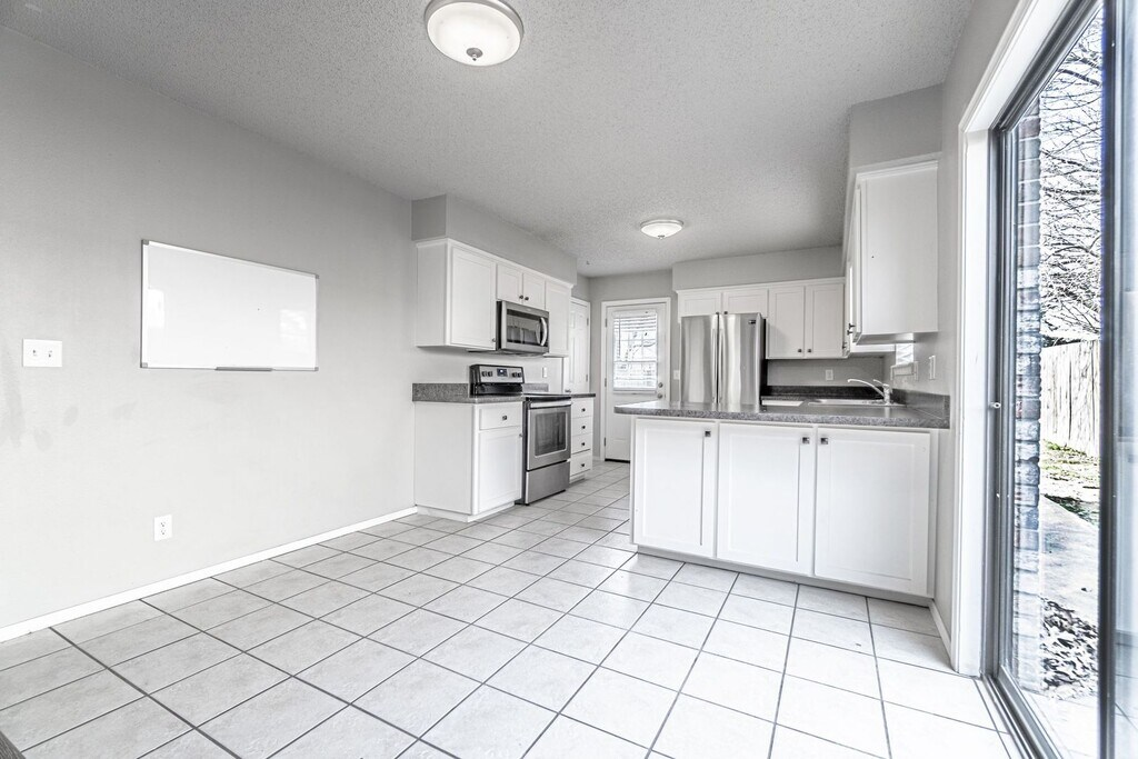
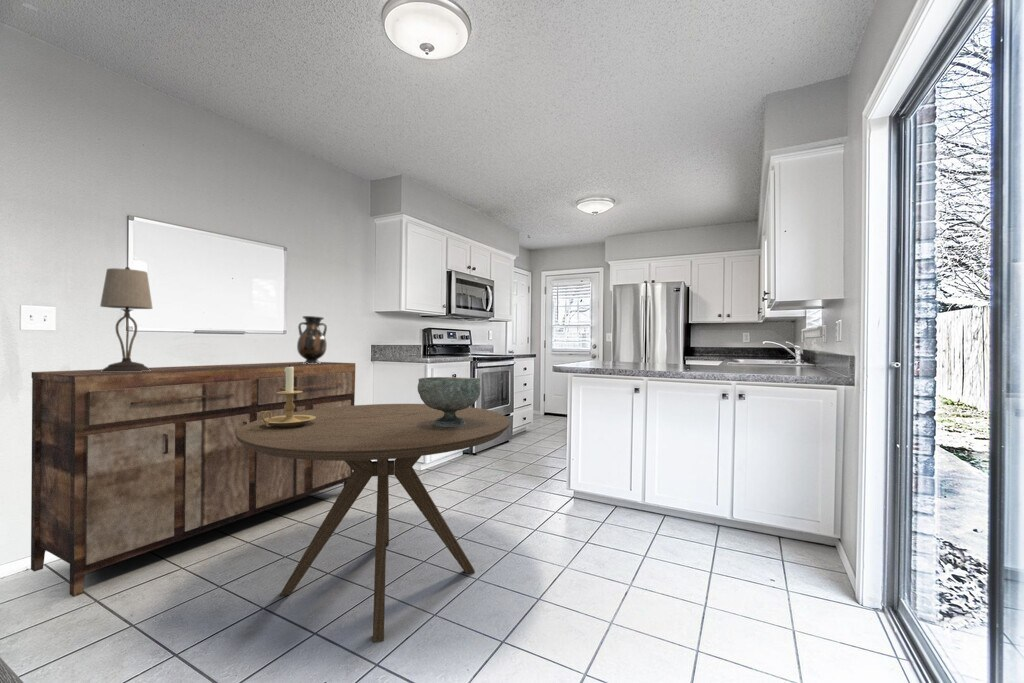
+ table lamp (127, 318)
+ decorative bowl (449, 400)
+ vase (312, 339)
+ sideboard (228, 444)
+ dining table (383, 500)
+ candle holder (289, 394)
